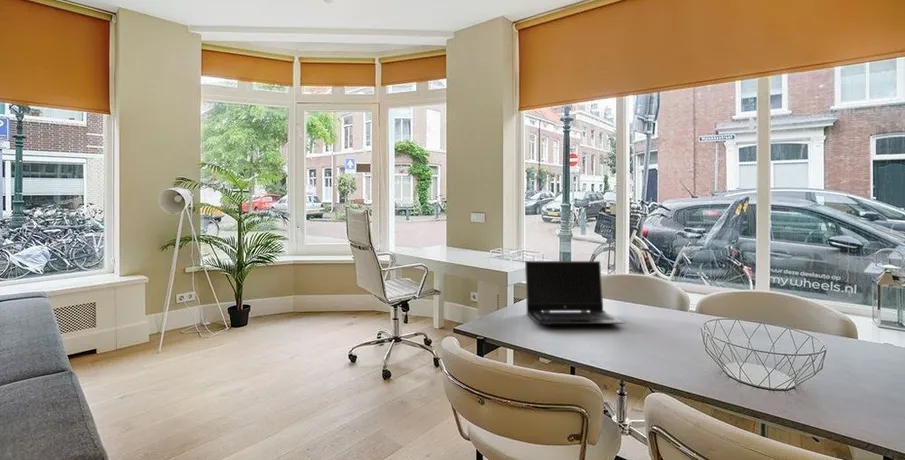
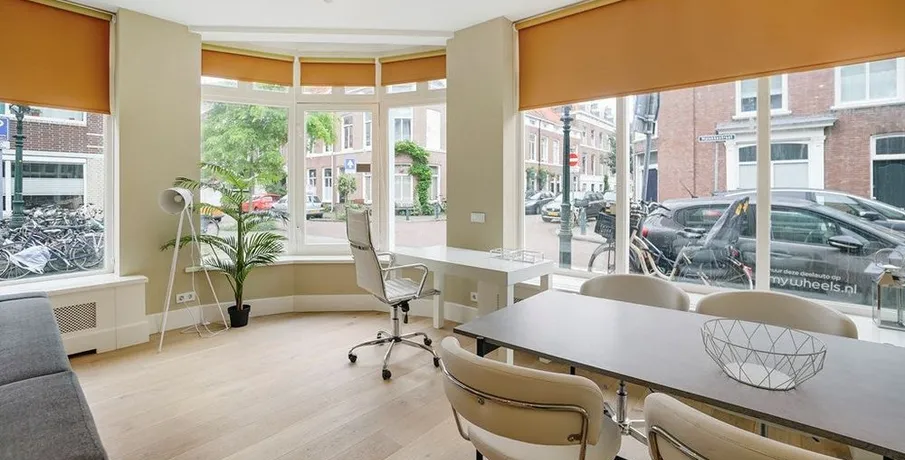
- laptop computer (571, 291)
